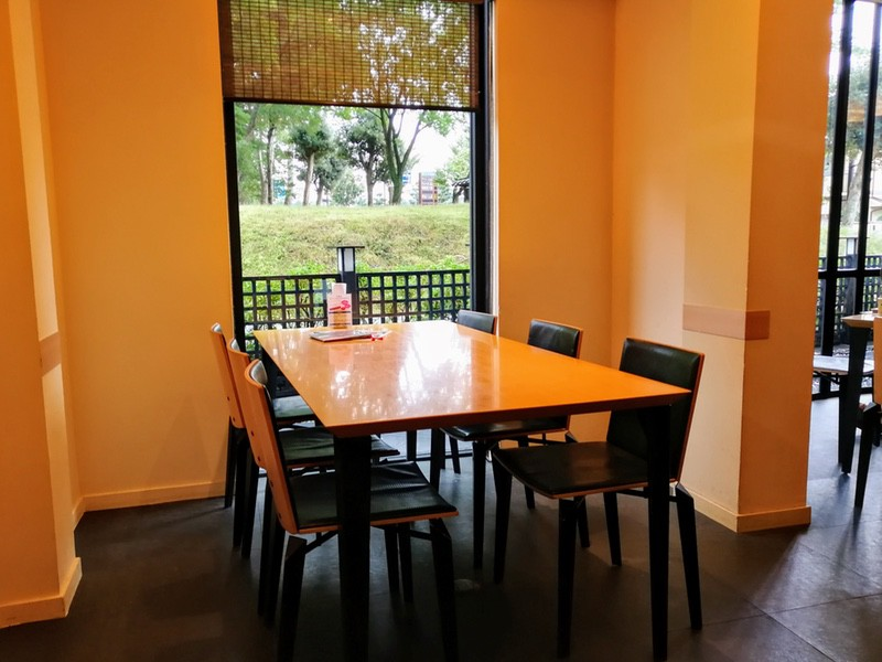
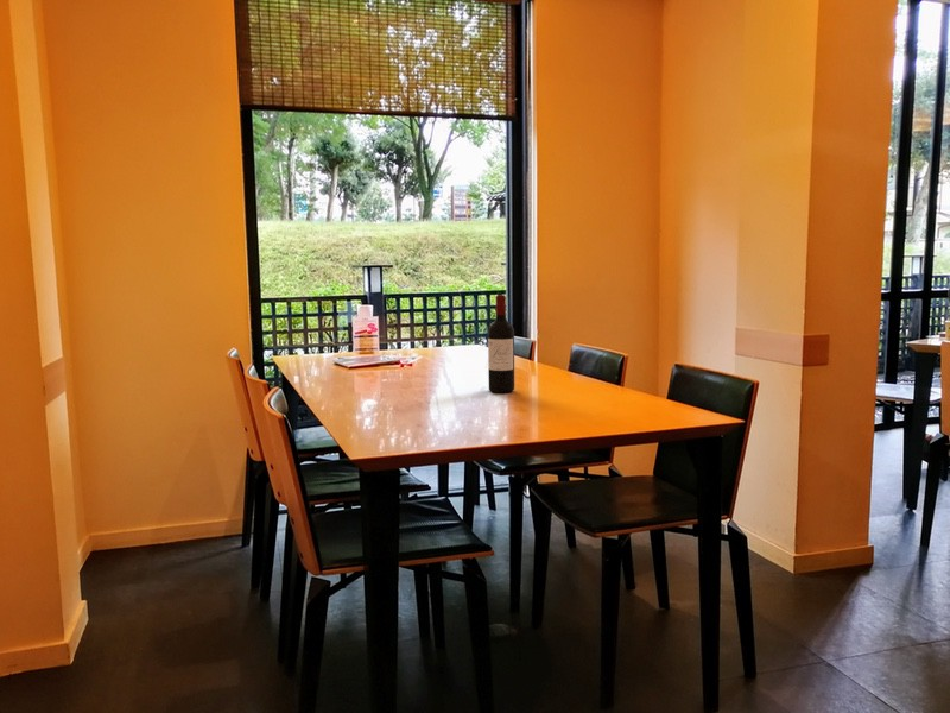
+ wine bottle (501, 342)
